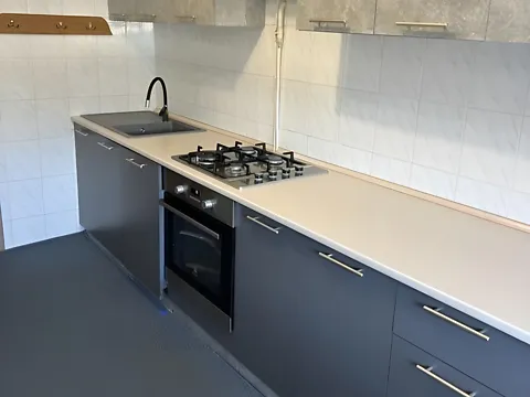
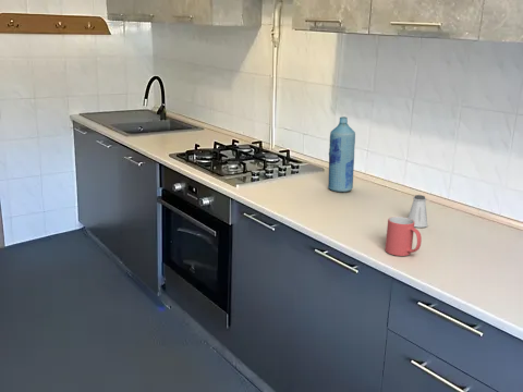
+ mug (404, 237)
+ bottle (341, 154)
+ saltshaker (418, 210)
